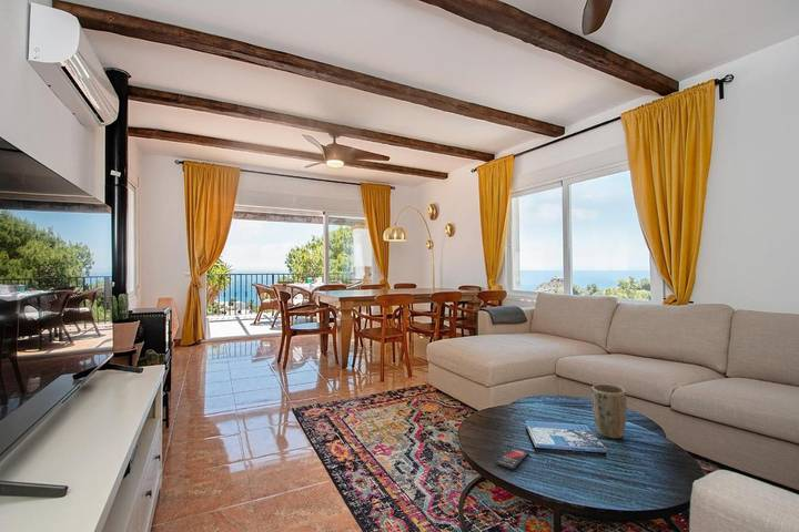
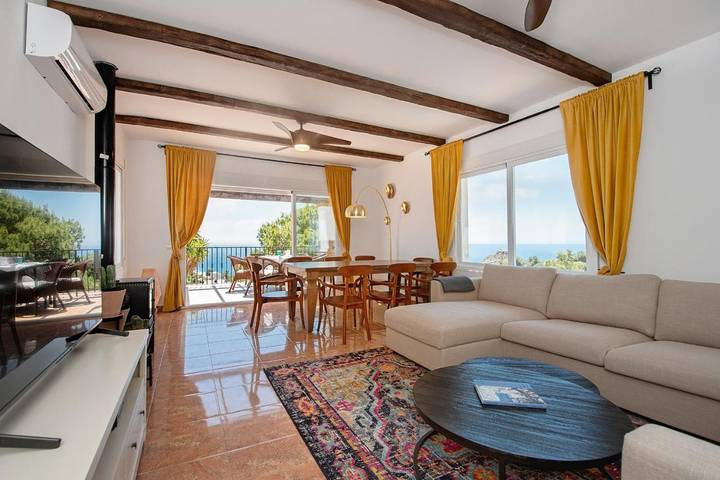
- smartphone (512, 458)
- plant pot (608, 410)
